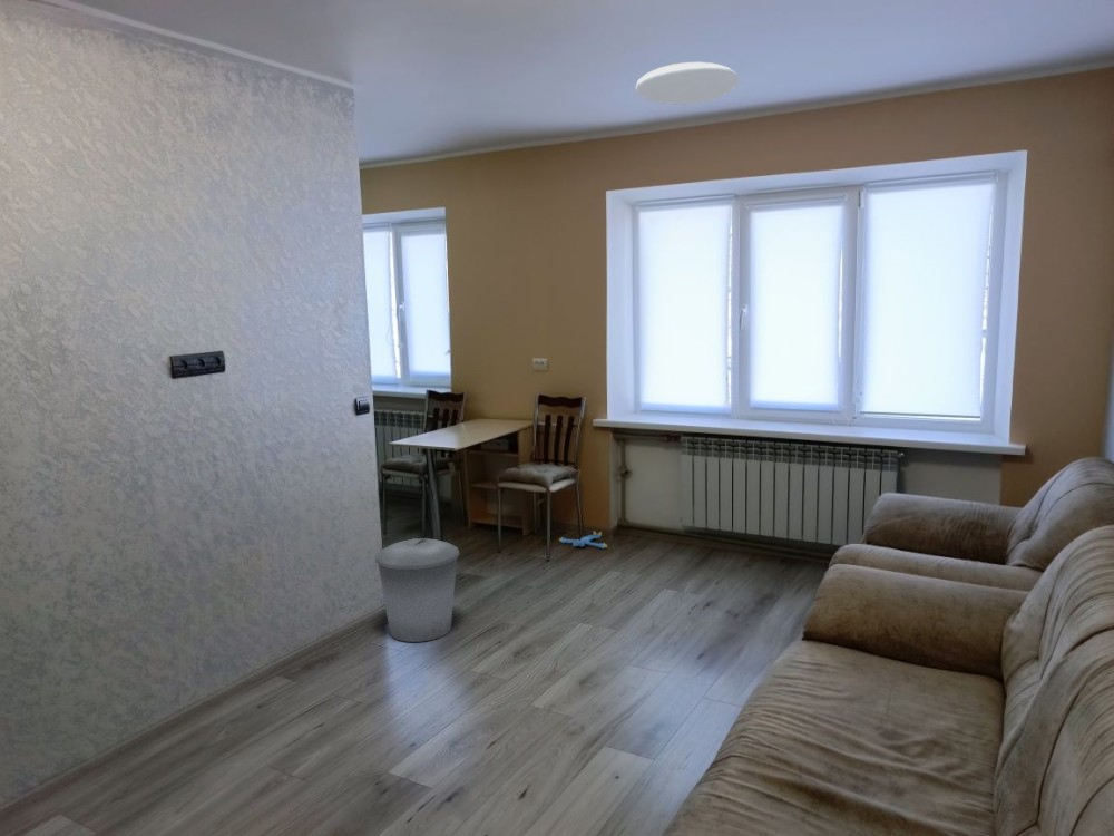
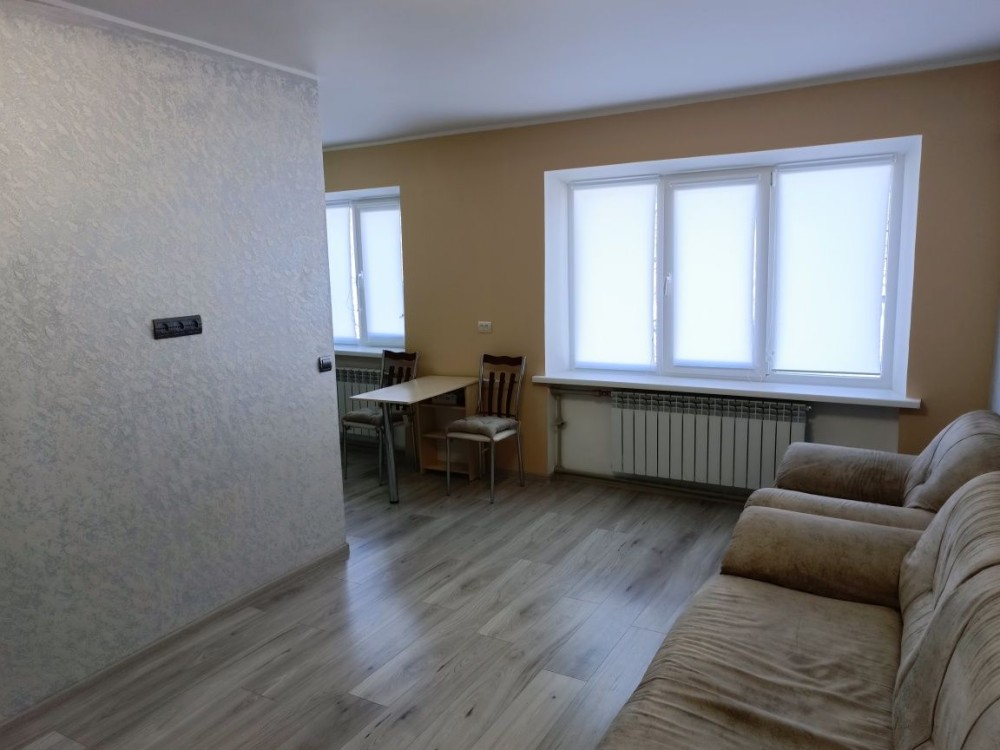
- ceiling light (686, 84)
- trash can (418, 584)
- plush toy (587, 538)
